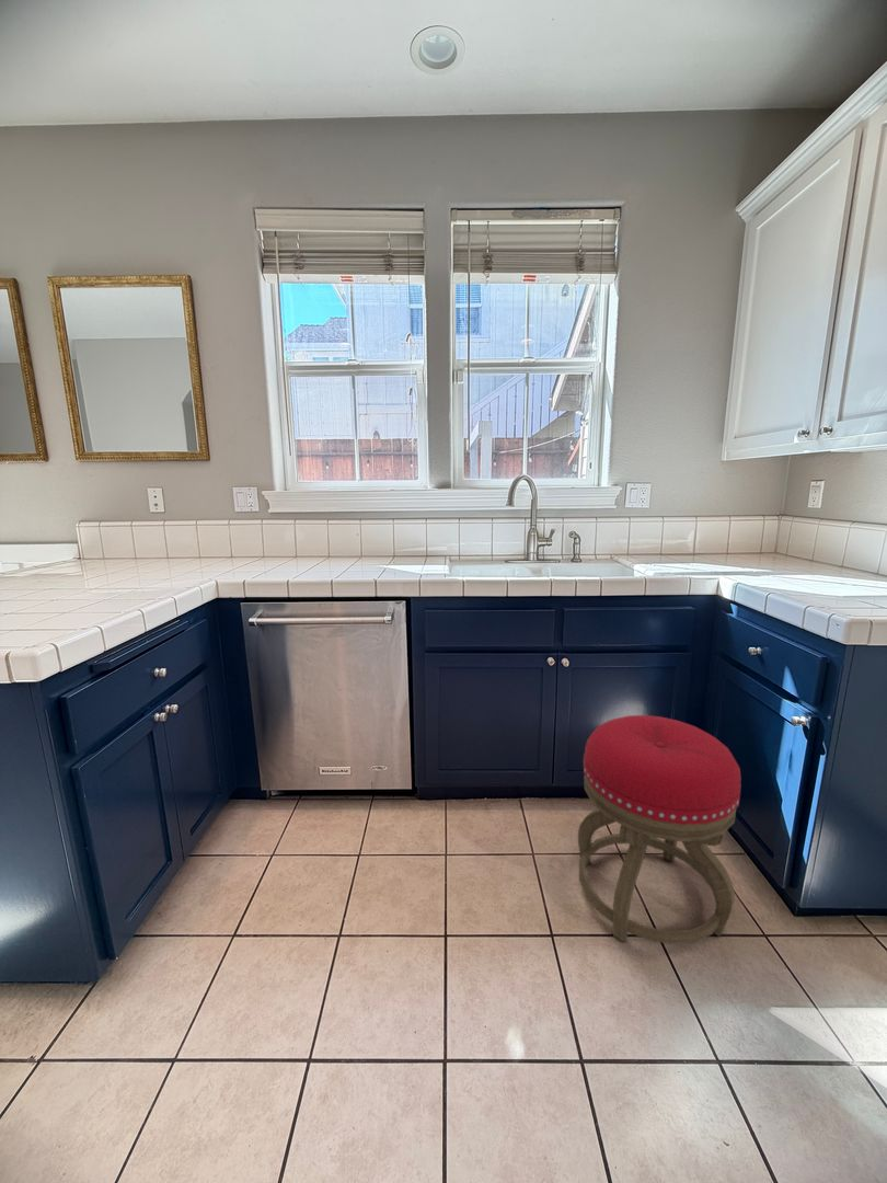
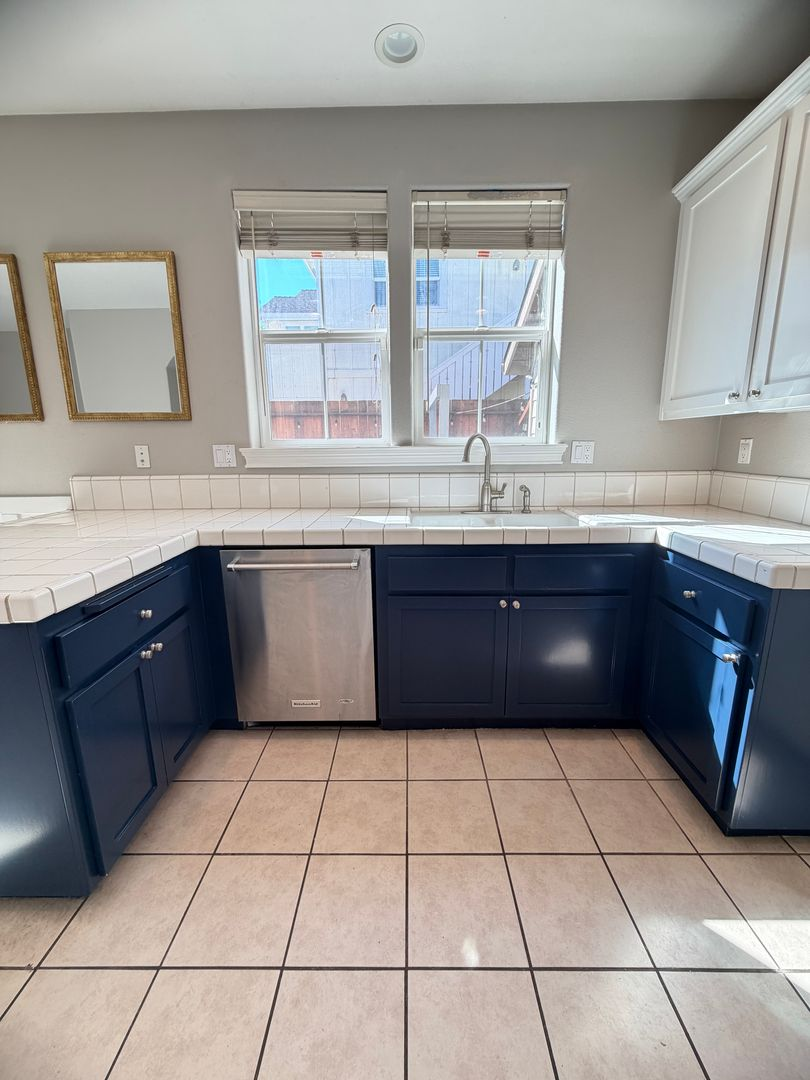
- stool (653, 818)
